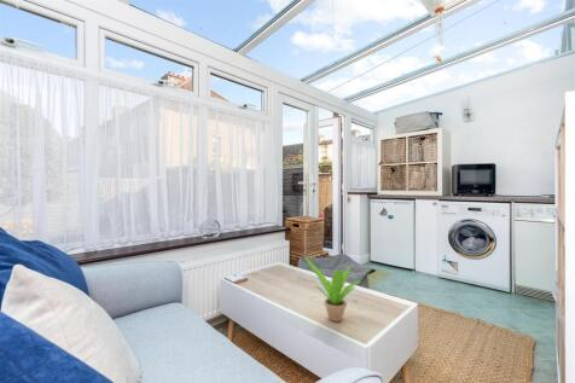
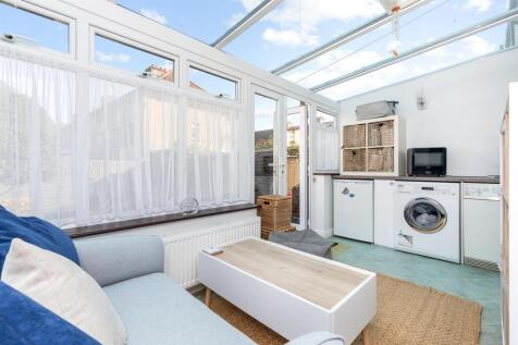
- potted plant (335, 288)
